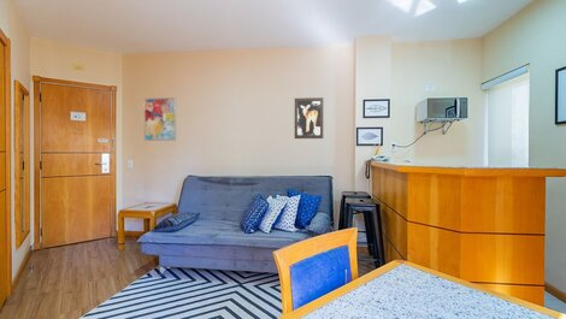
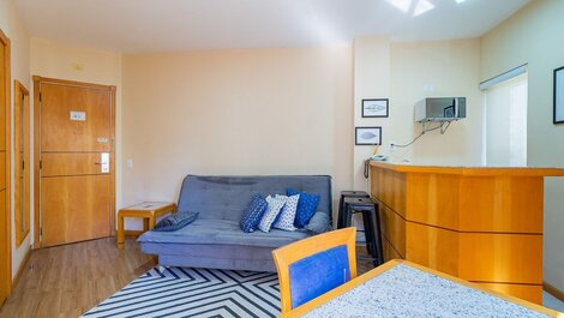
- wall art (159, 119)
- wall art (308, 118)
